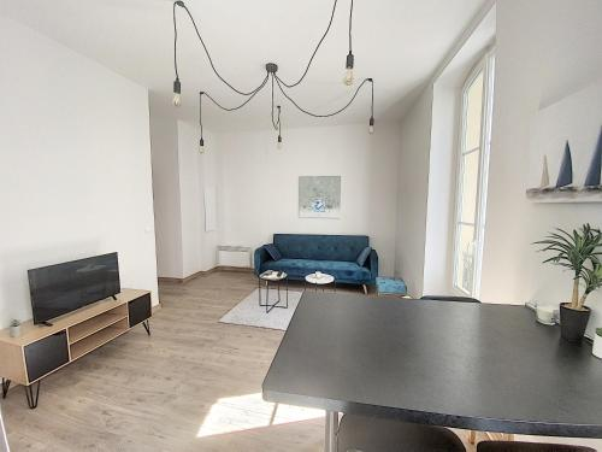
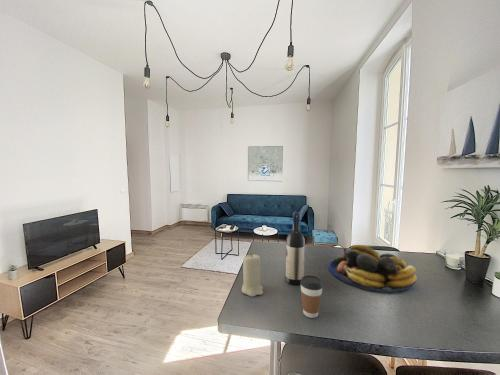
+ coffee cup (311, 296)
+ wine bottle (295, 246)
+ candle (252, 271)
+ fruit bowl (368, 260)
